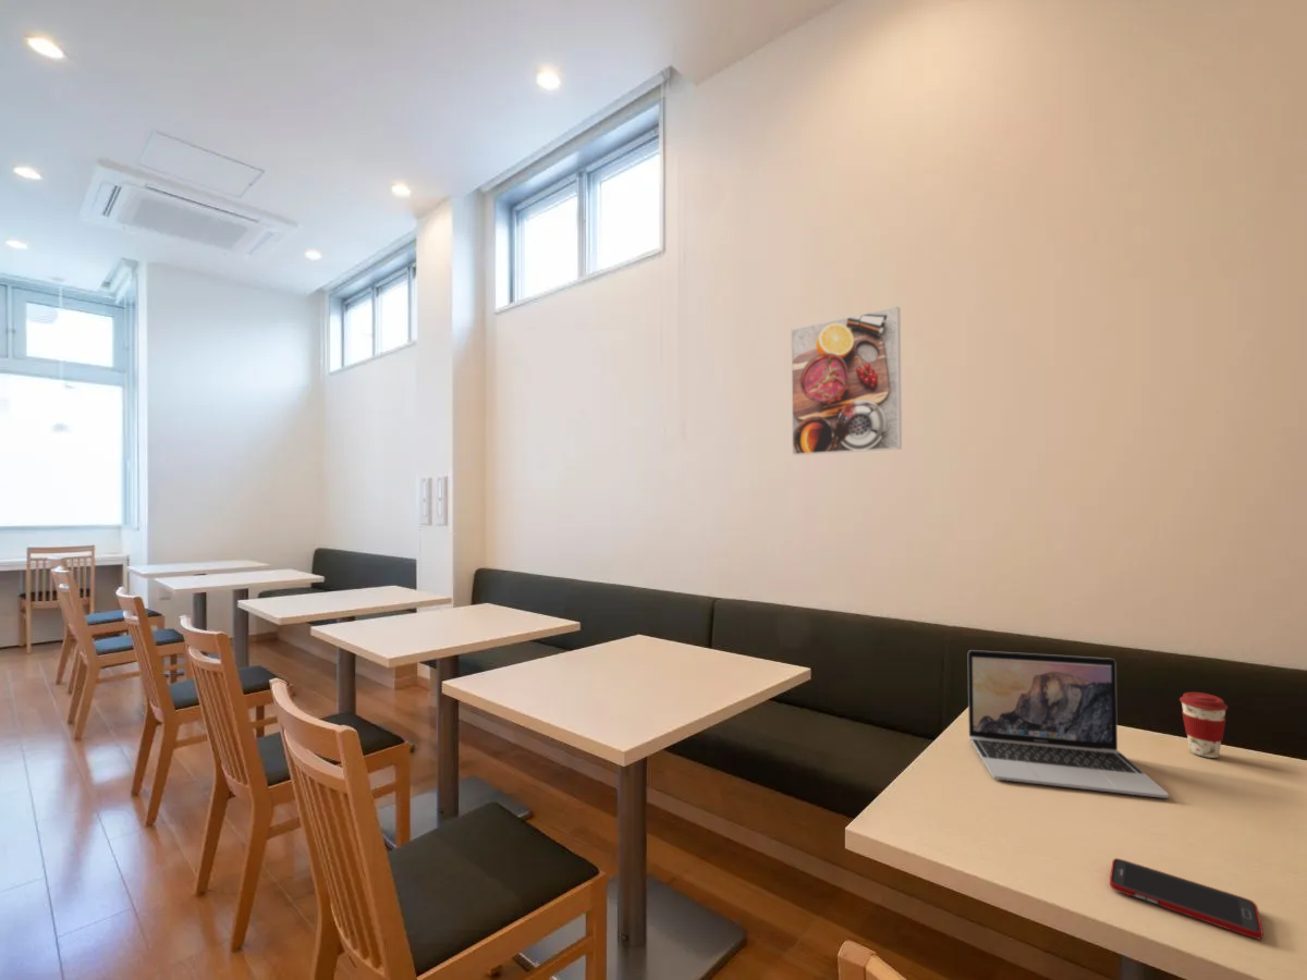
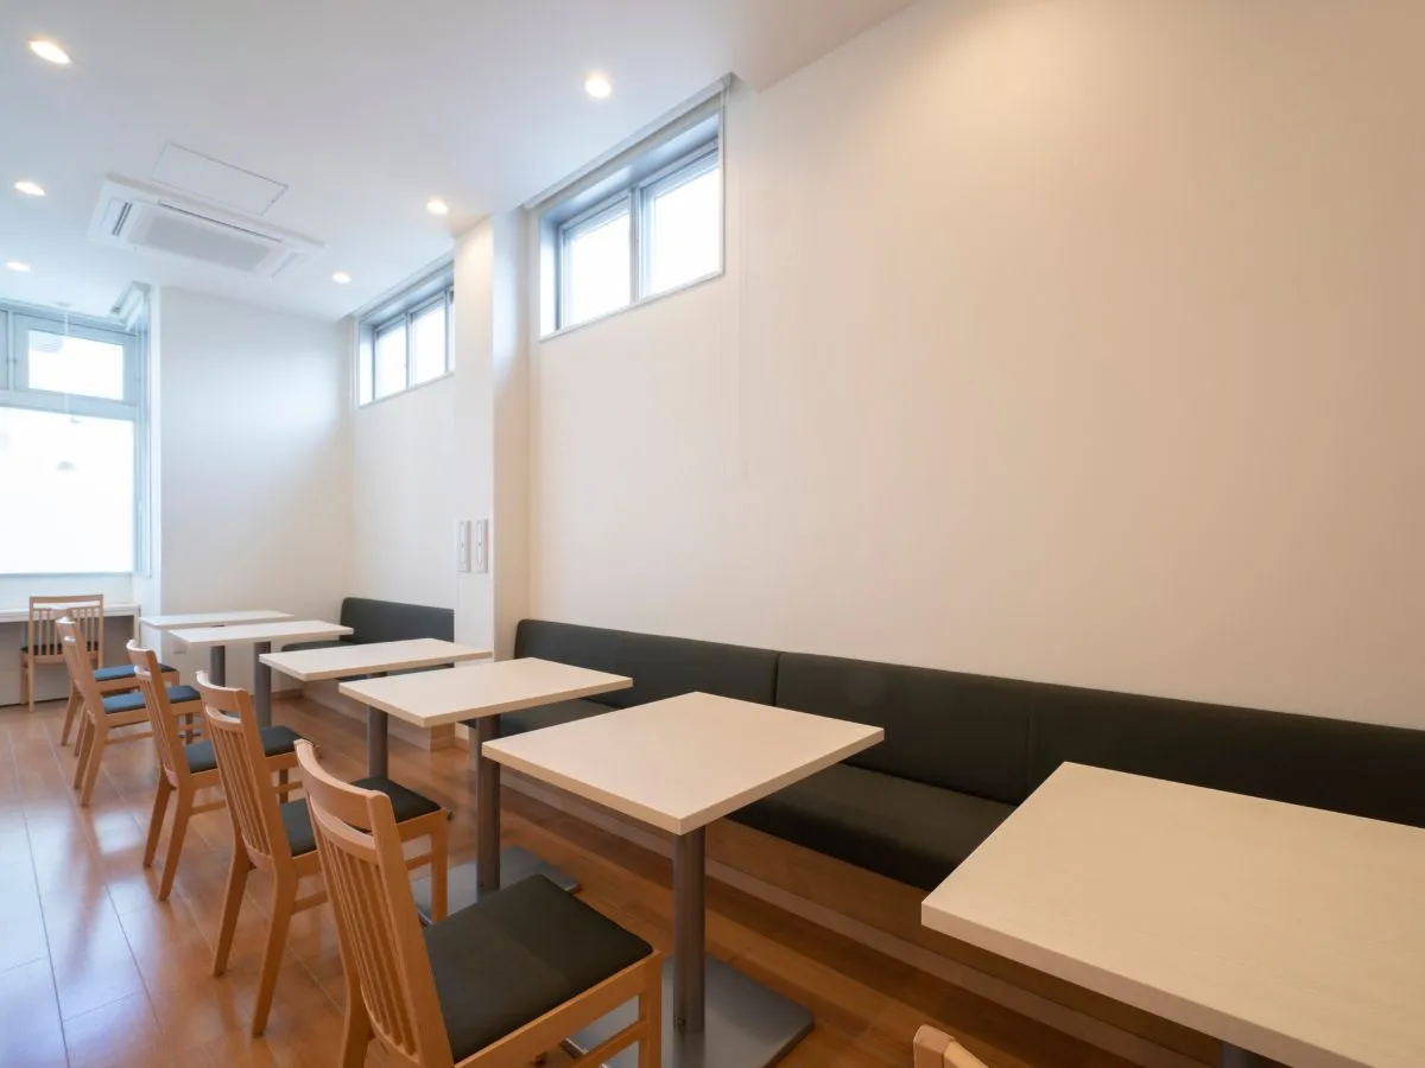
- cell phone (1181, 895)
- laptop (1056, 716)
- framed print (843, 385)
- coffee cup (1204, 724)
